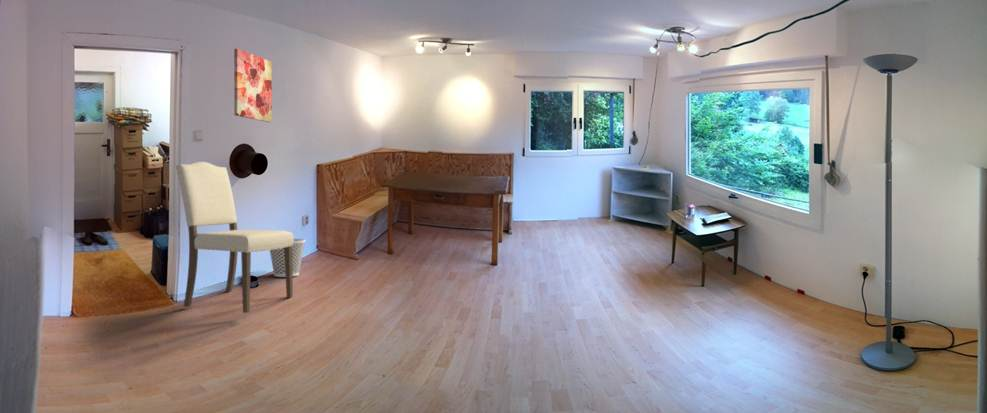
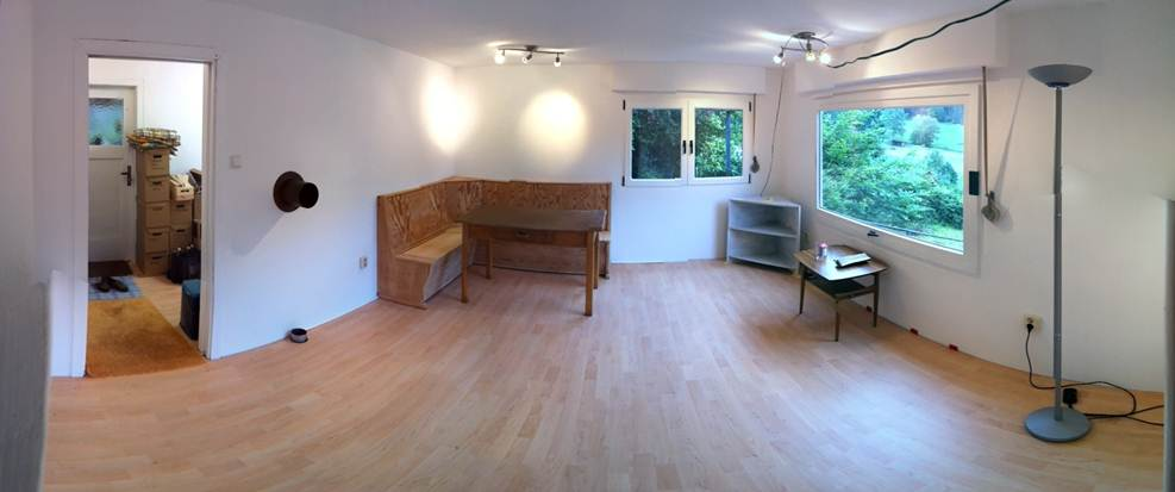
- wall art (253, 87)
- chair (235, 232)
- wastebasket (284, 257)
